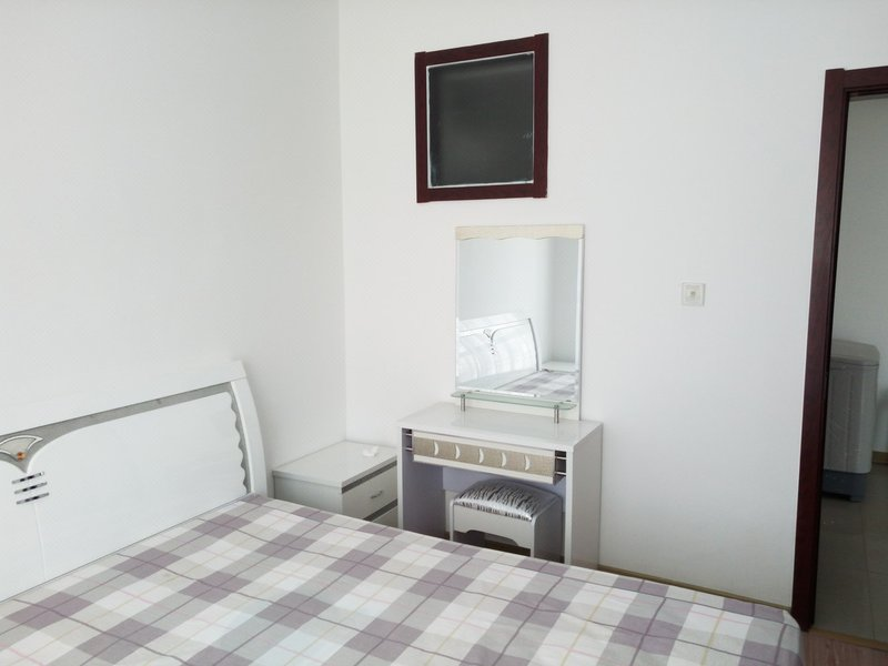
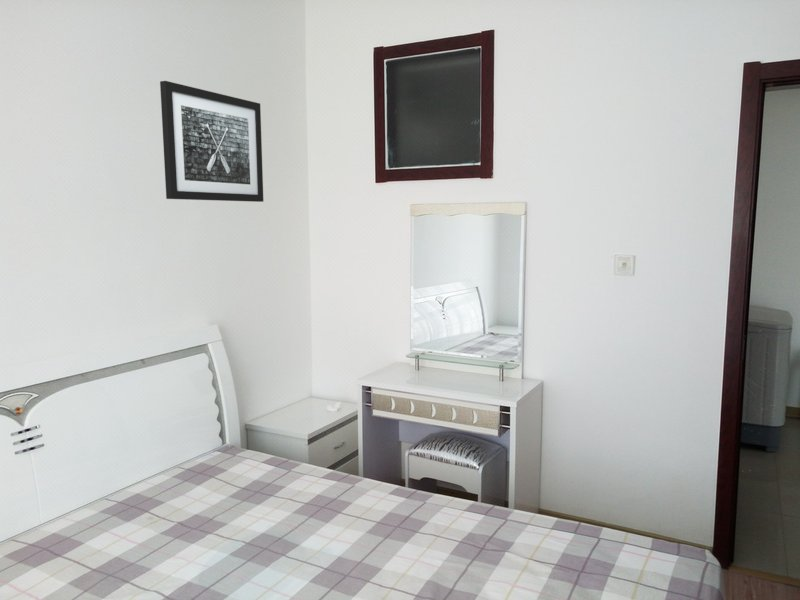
+ wall art (216, 147)
